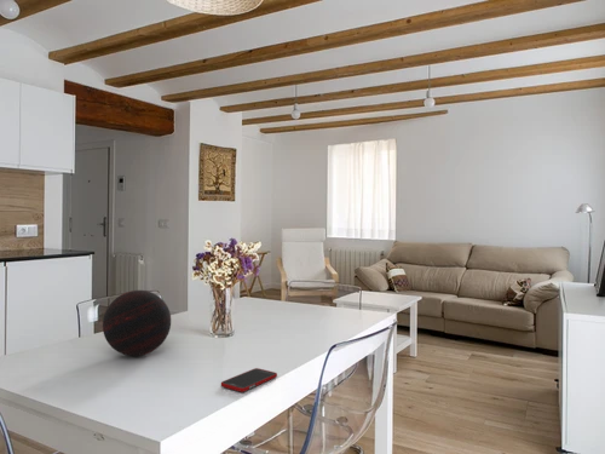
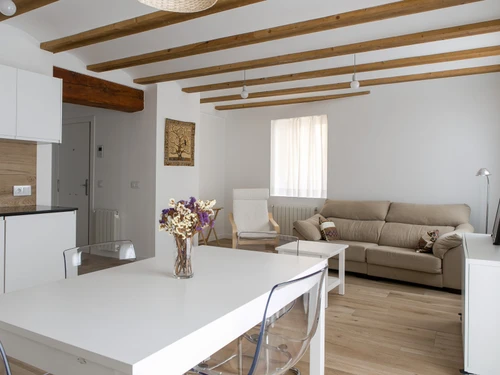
- cell phone (249, 379)
- decorative orb (137, 322)
